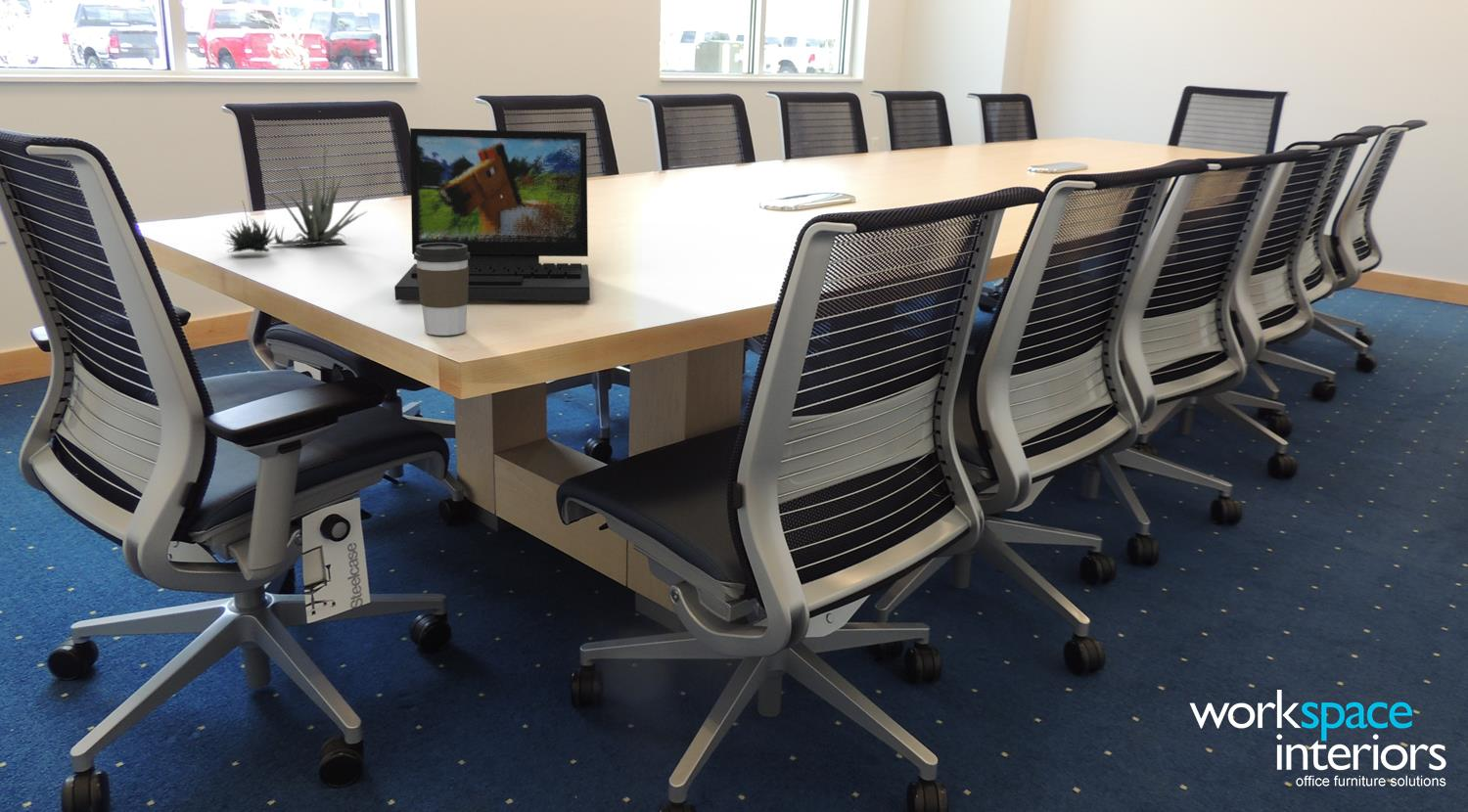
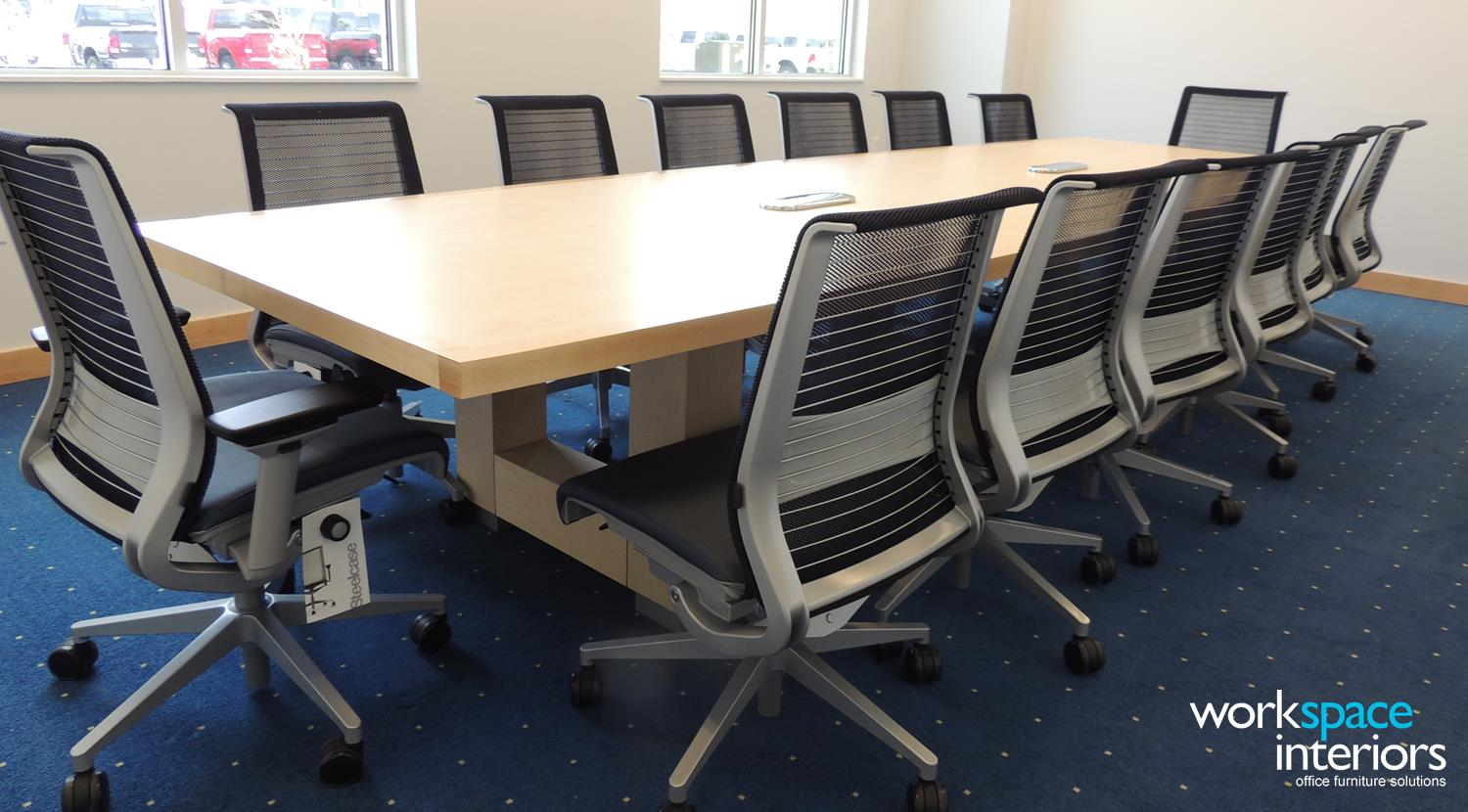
- laptop (497, 209)
- succulent plant (292, 197)
- coffee cup (443, 289)
